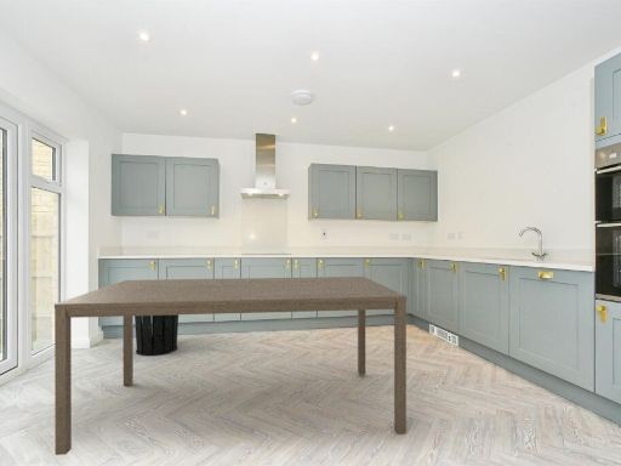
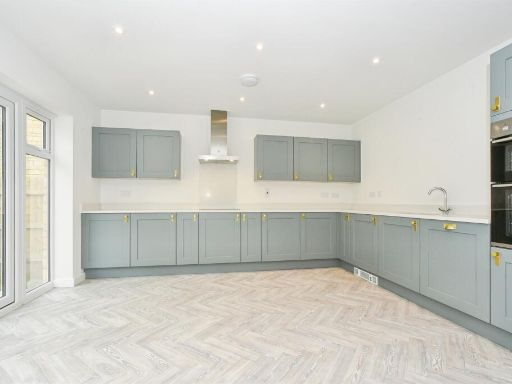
- waste bin (156, 318)
- dining table (245, 312)
